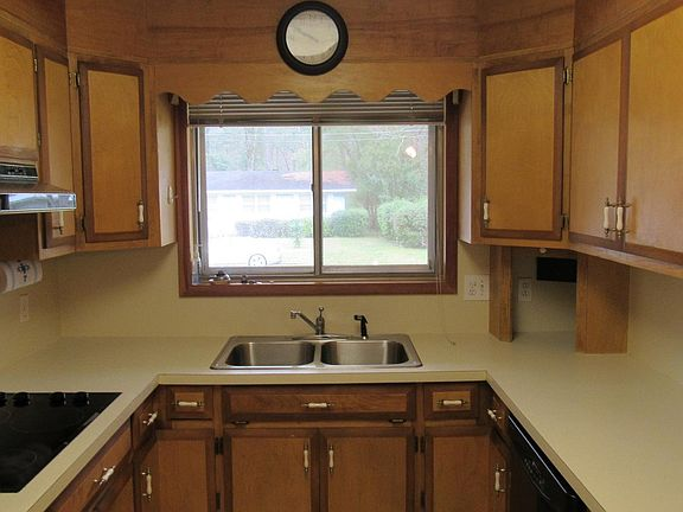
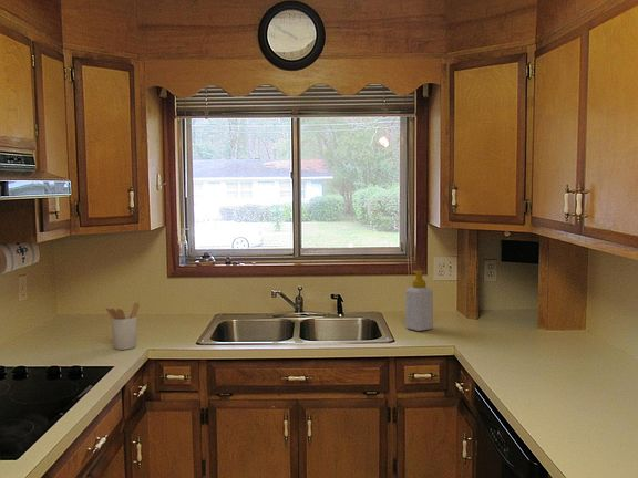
+ soap bottle (419, 300)
+ utensil holder (121, 325)
